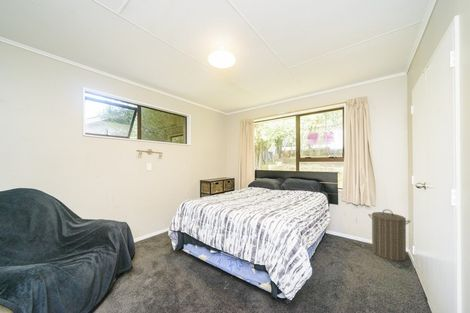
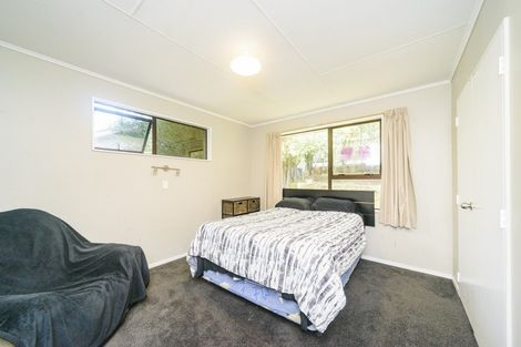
- laundry hamper (388, 231)
